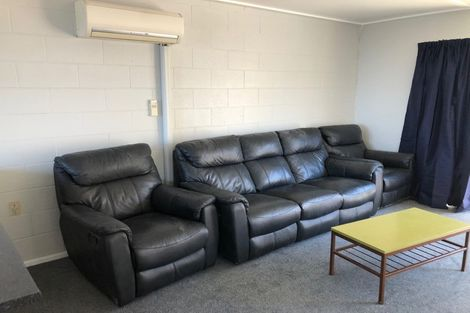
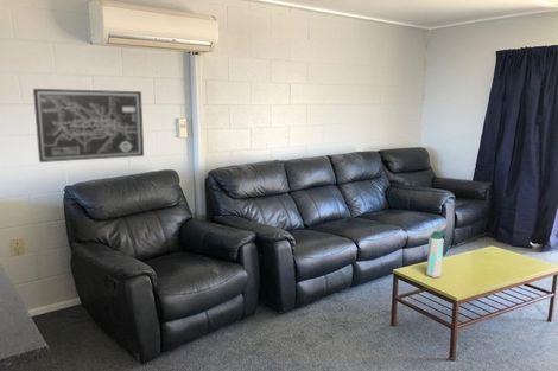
+ wall art (93, 124)
+ water bottle (436, 252)
